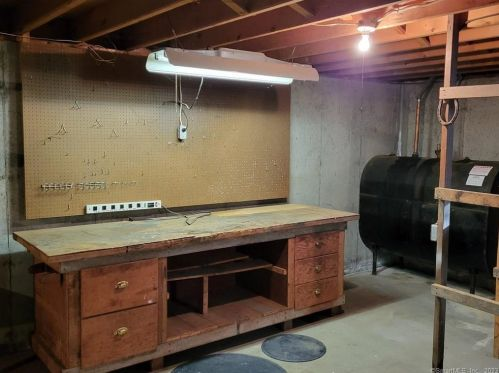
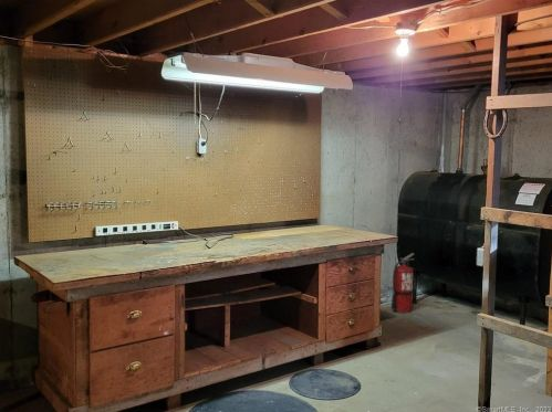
+ fire extinguisher (403, 282)
